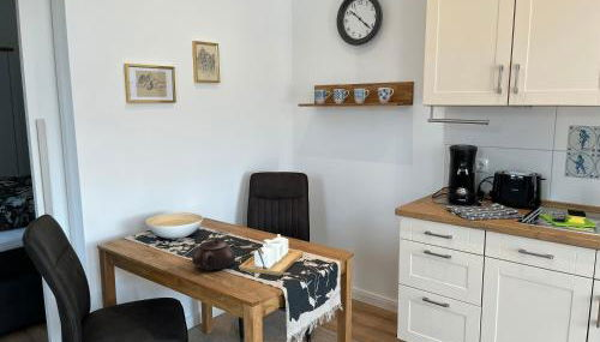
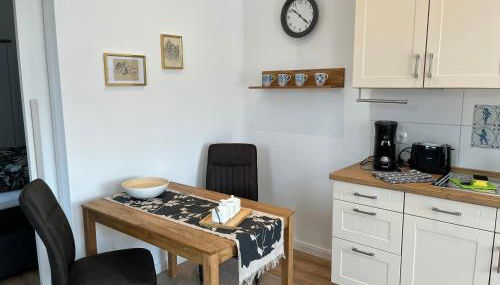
- teapot (212, 252)
